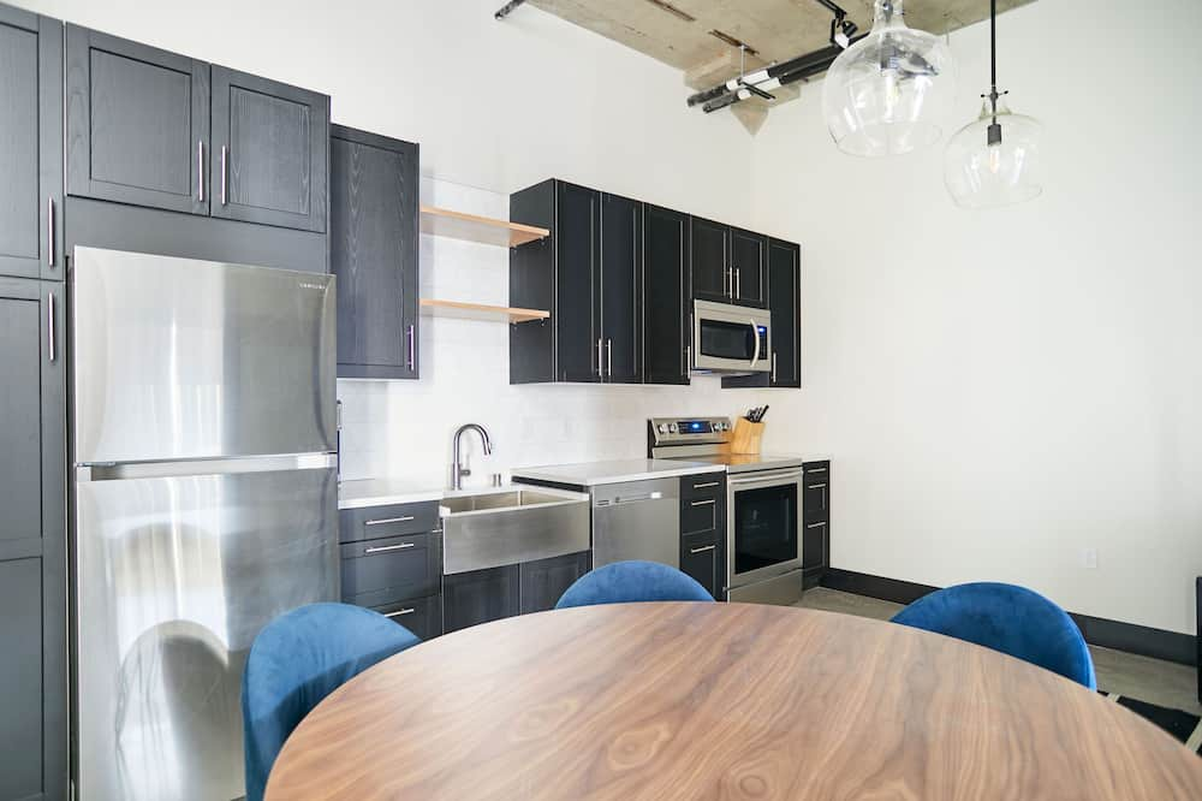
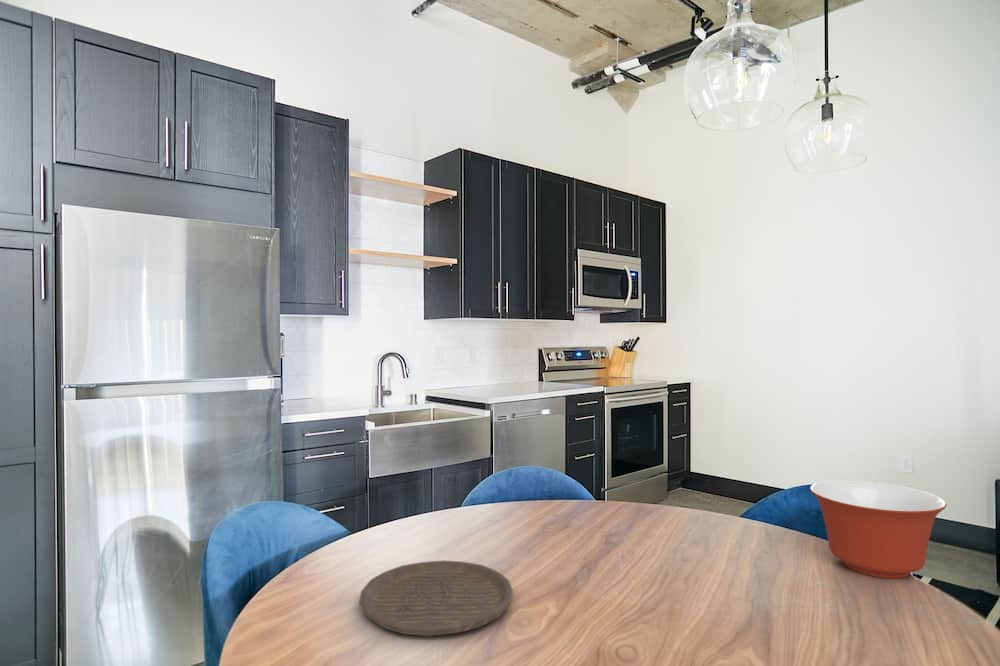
+ plate (437, 595)
+ mixing bowl (874, 530)
